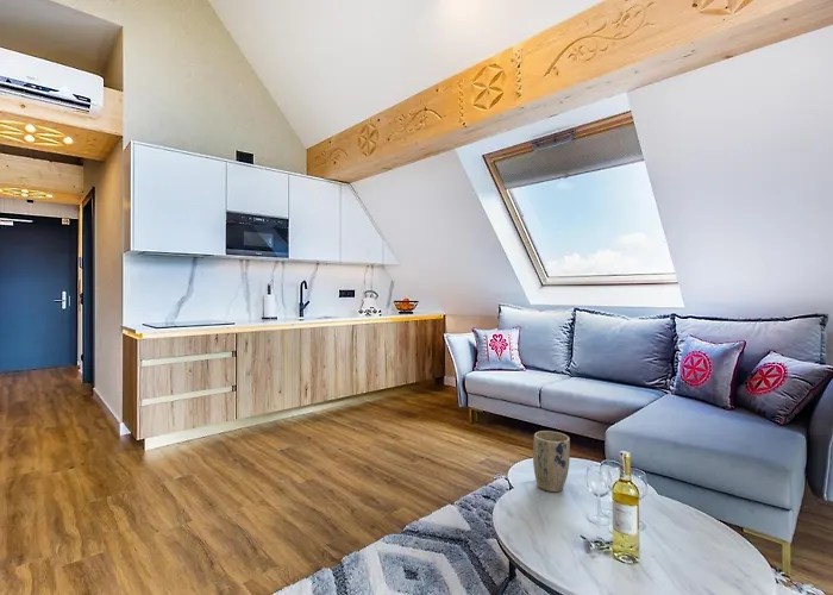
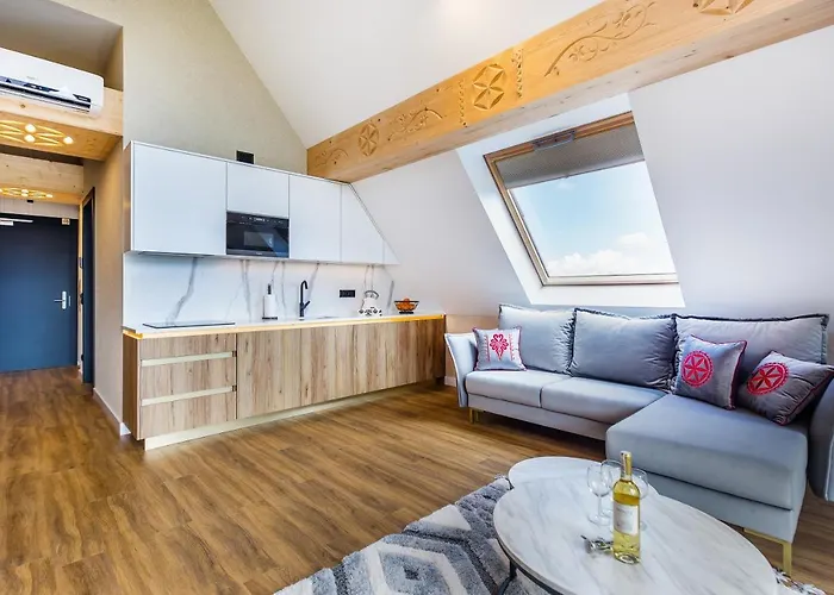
- plant pot (551, 461)
